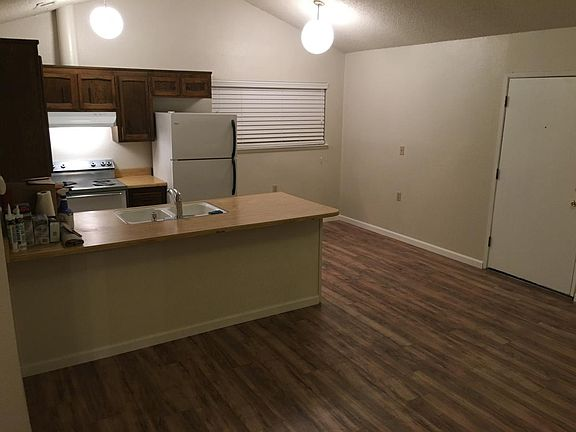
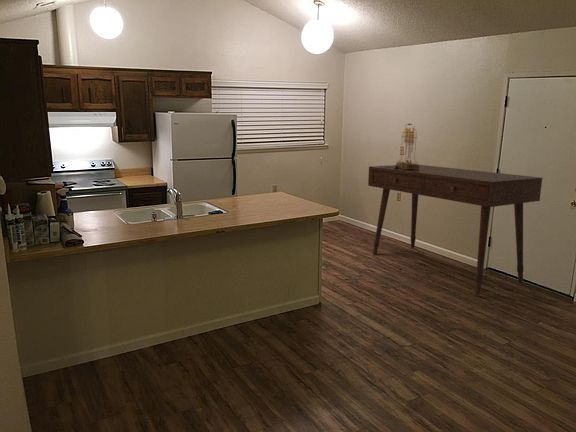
+ table lamp (400, 145)
+ desk (446, 199)
